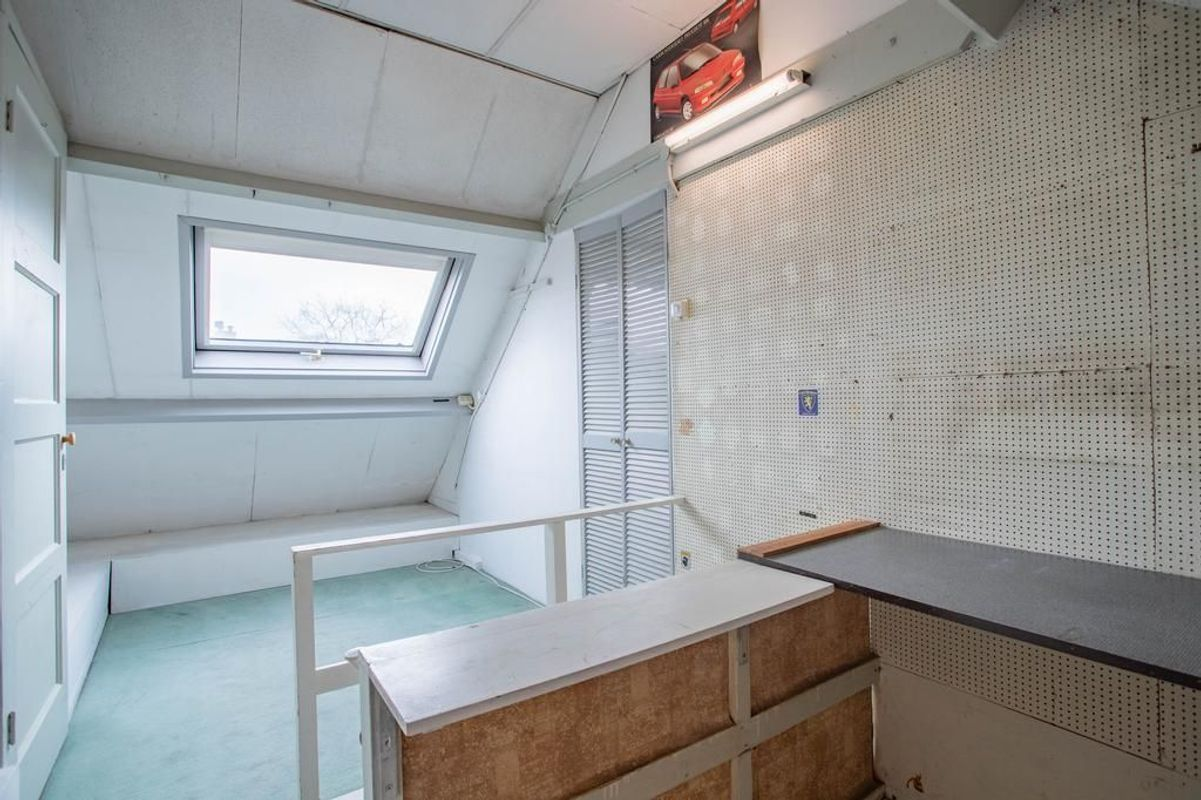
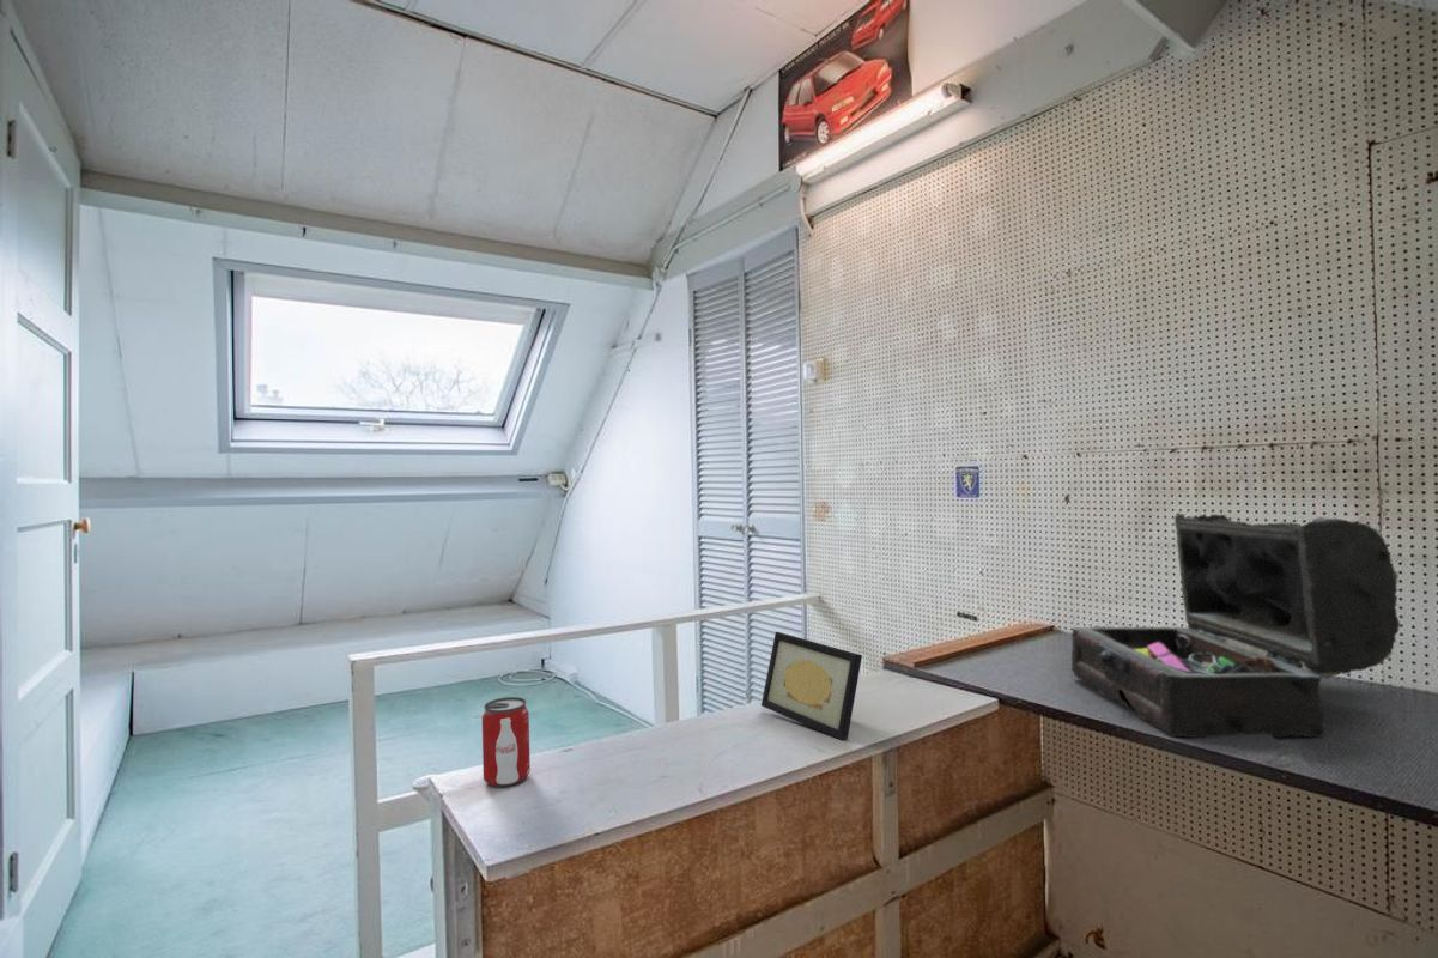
+ toolbox (1208, 607)
+ beverage can (505, 740)
+ picture frame (814, 680)
